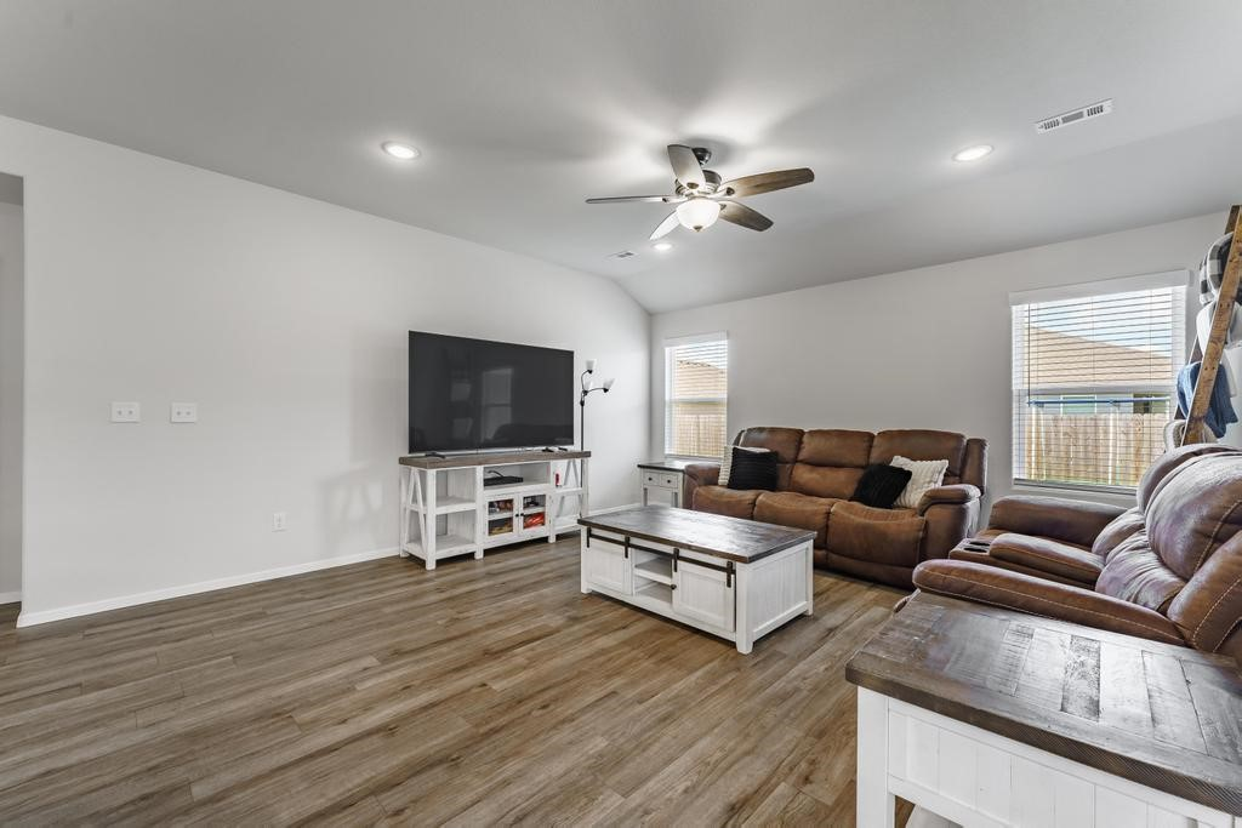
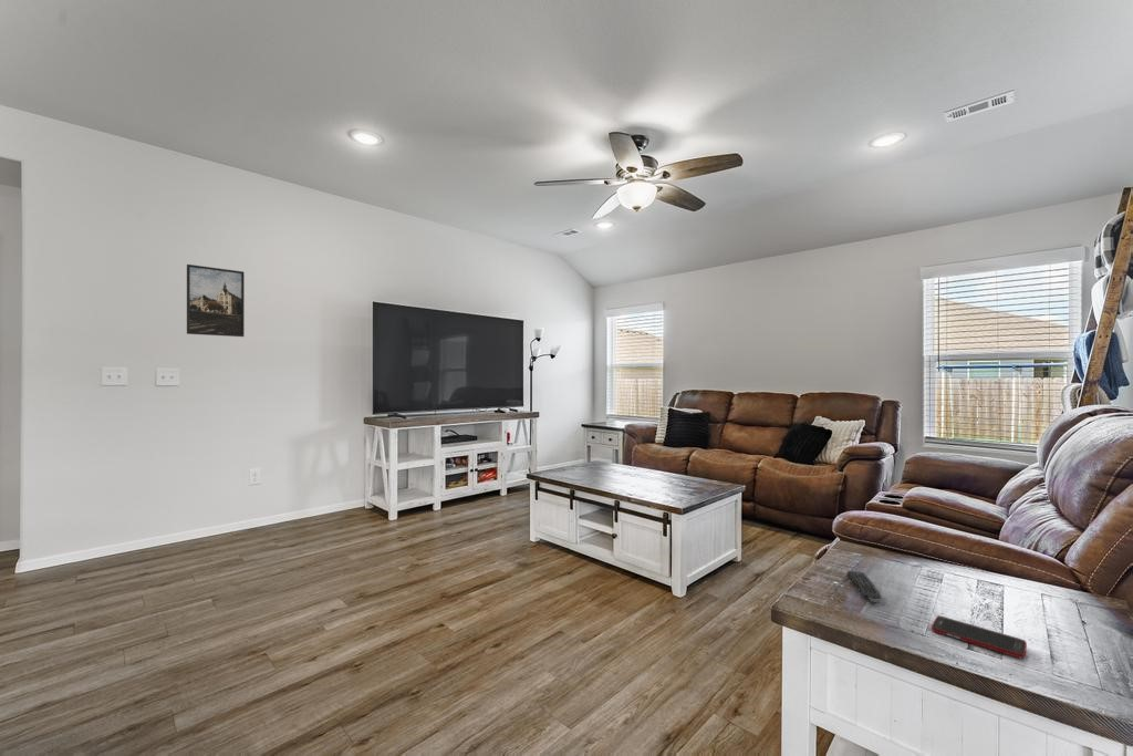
+ cell phone (977, 635)
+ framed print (216, 301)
+ remote control (864, 584)
